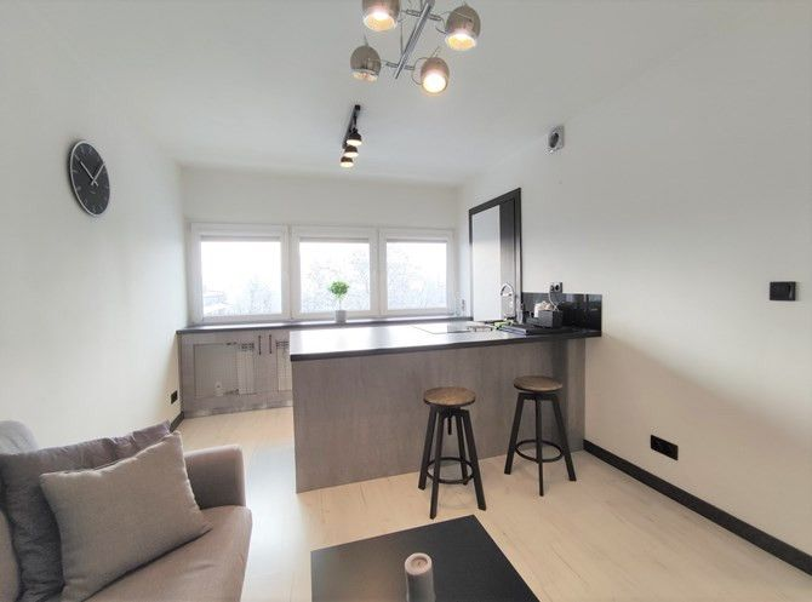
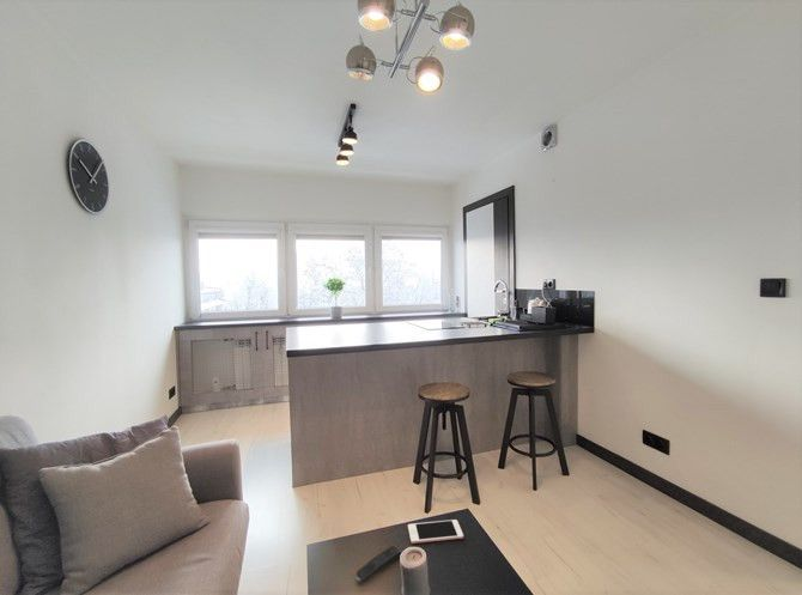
+ remote control (378, 563)
+ cell phone (435, 530)
